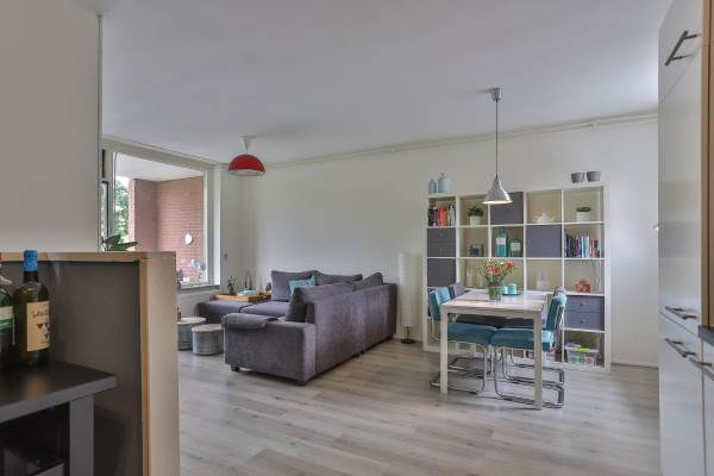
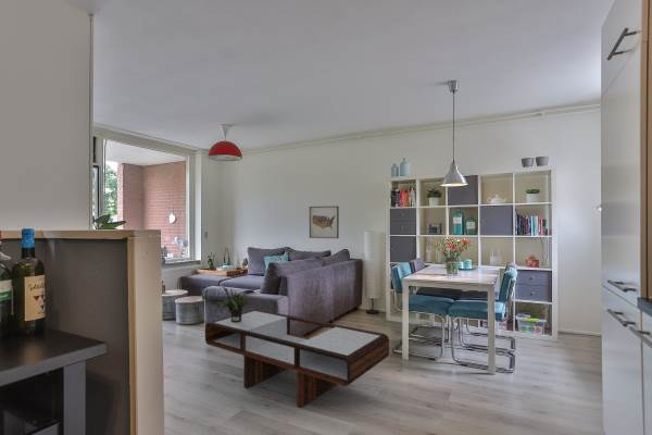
+ wall art (323, 222)
+ coffee table (291, 356)
+ potted plant (230, 303)
